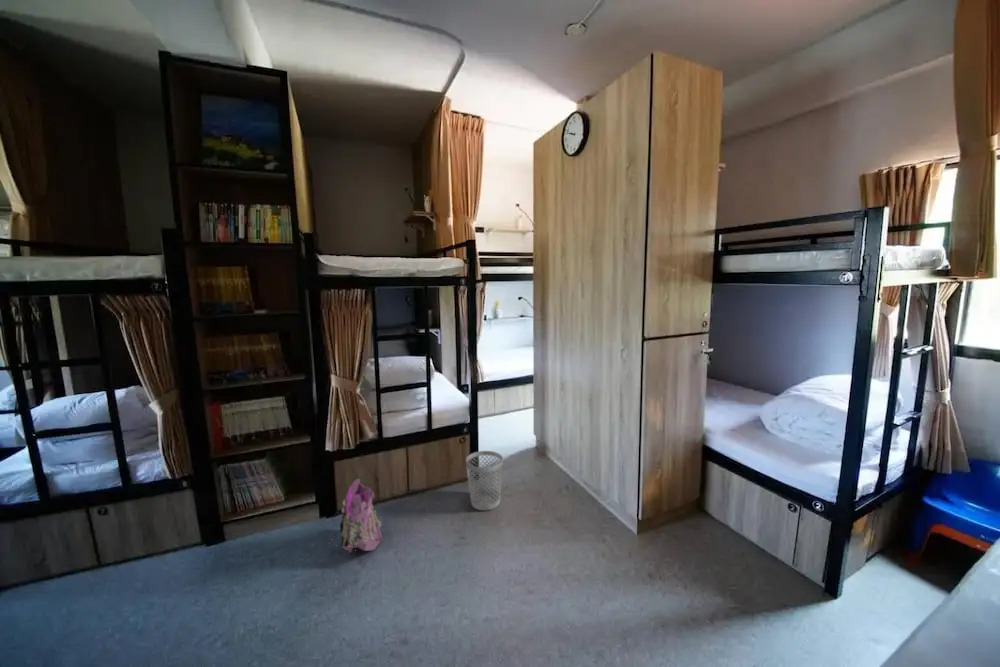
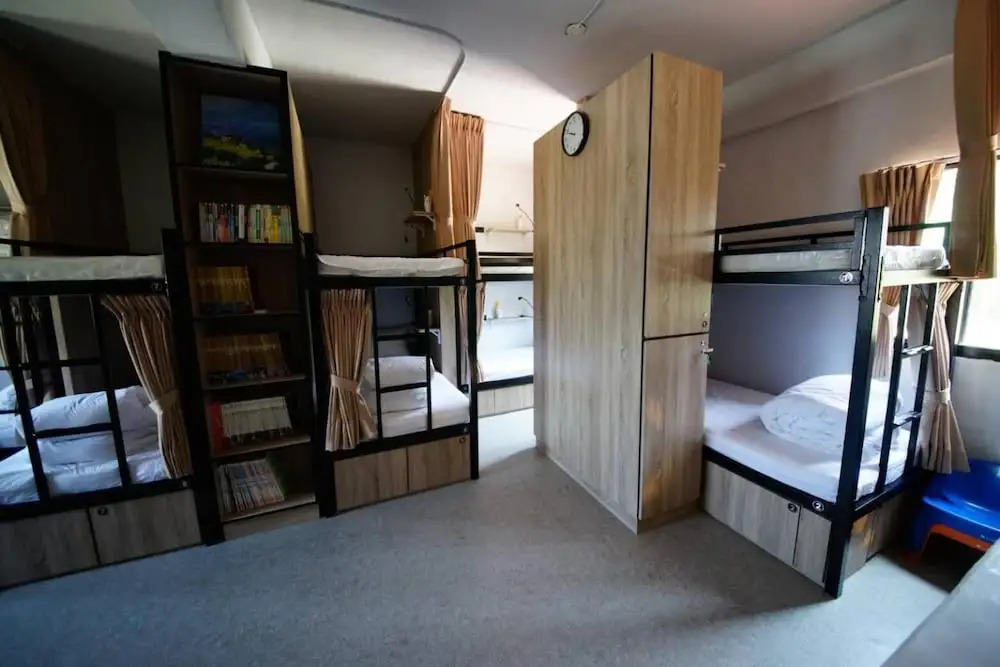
- backpack (355, 509)
- wastebasket (484, 480)
